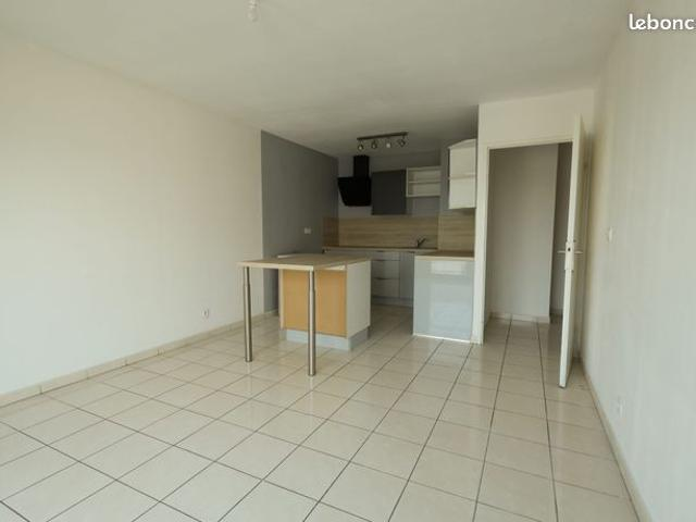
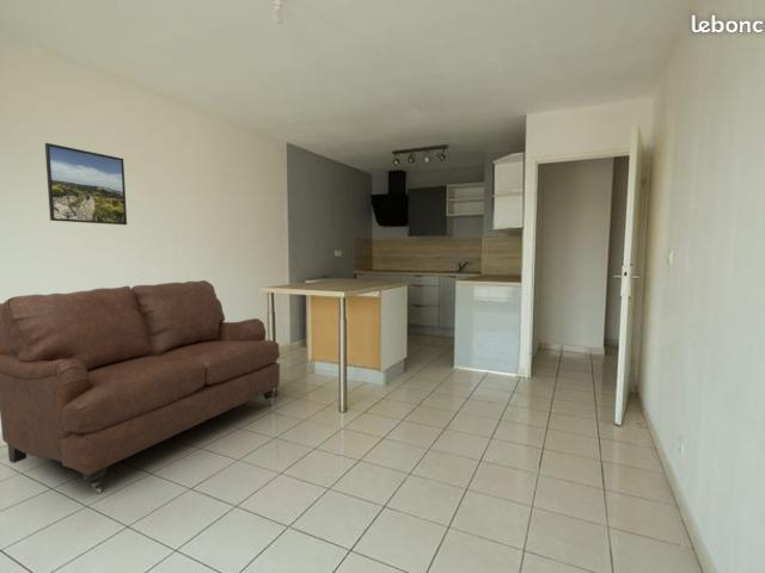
+ sofa (153, 357)
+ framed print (88, 187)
